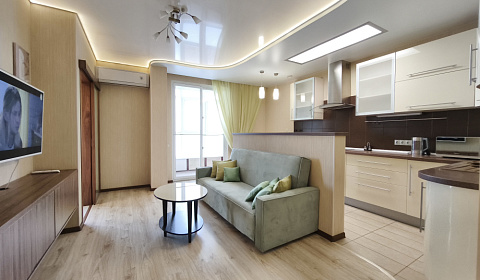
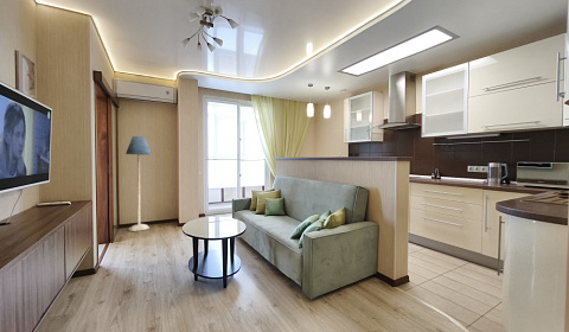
+ floor lamp (139, 183)
